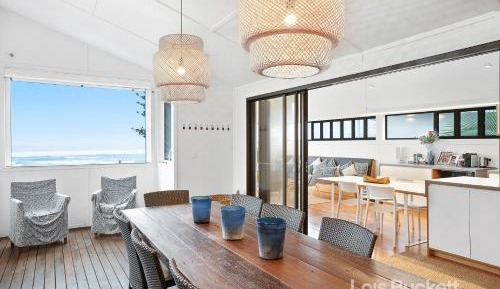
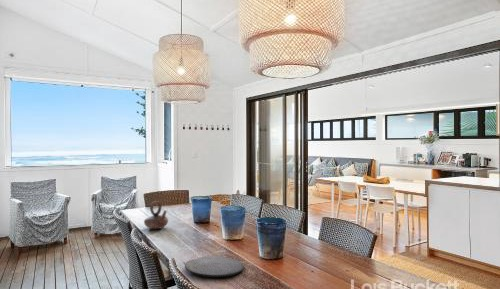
+ teapot (158, 215)
+ plate (214, 265)
